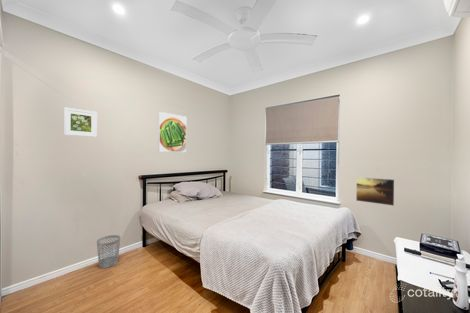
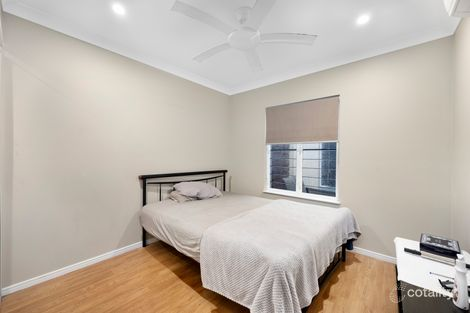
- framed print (81, 123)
- wastebasket (108, 251)
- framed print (173, 133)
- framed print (374, 190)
